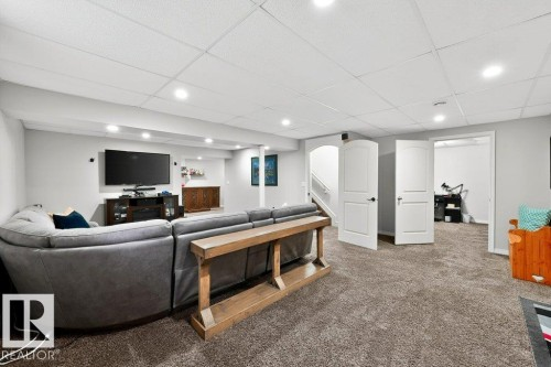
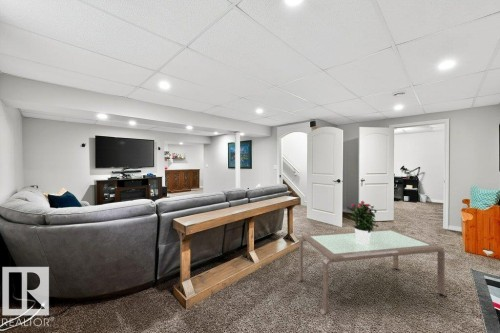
+ potted flower (362, 221)
+ coffee table (366, 258)
